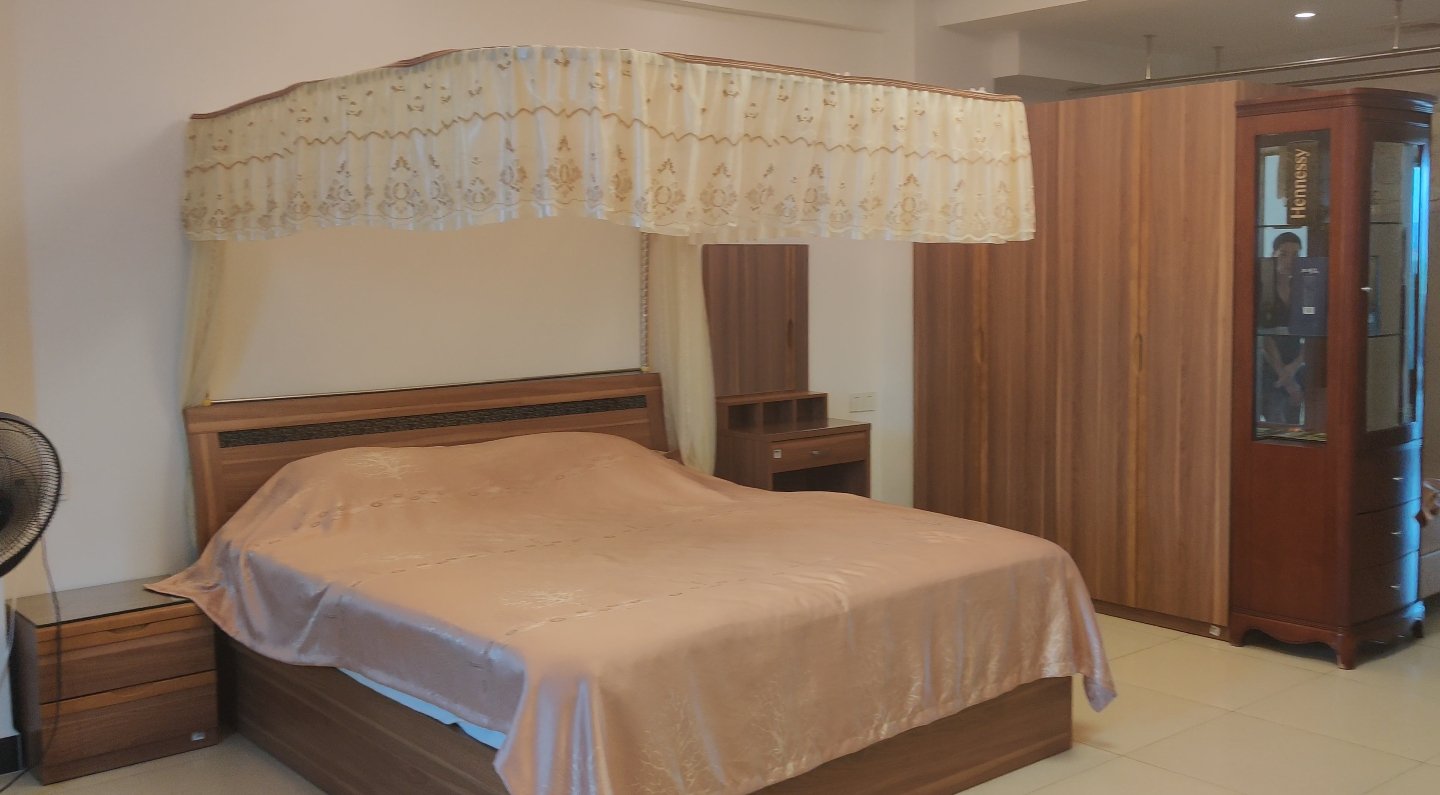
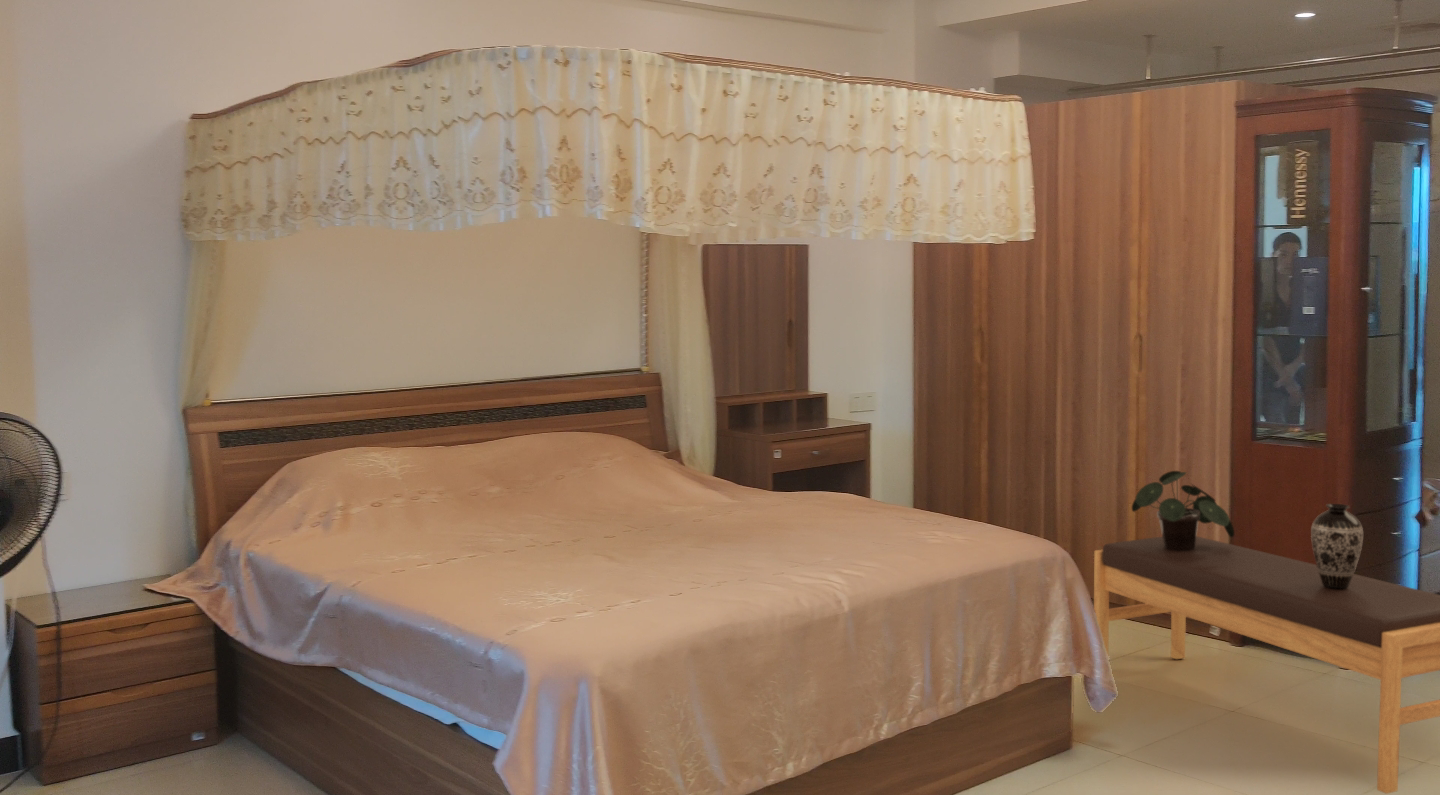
+ potted plant (1184, 510)
+ decorative vase (1336, 546)
+ bench (1268, 642)
